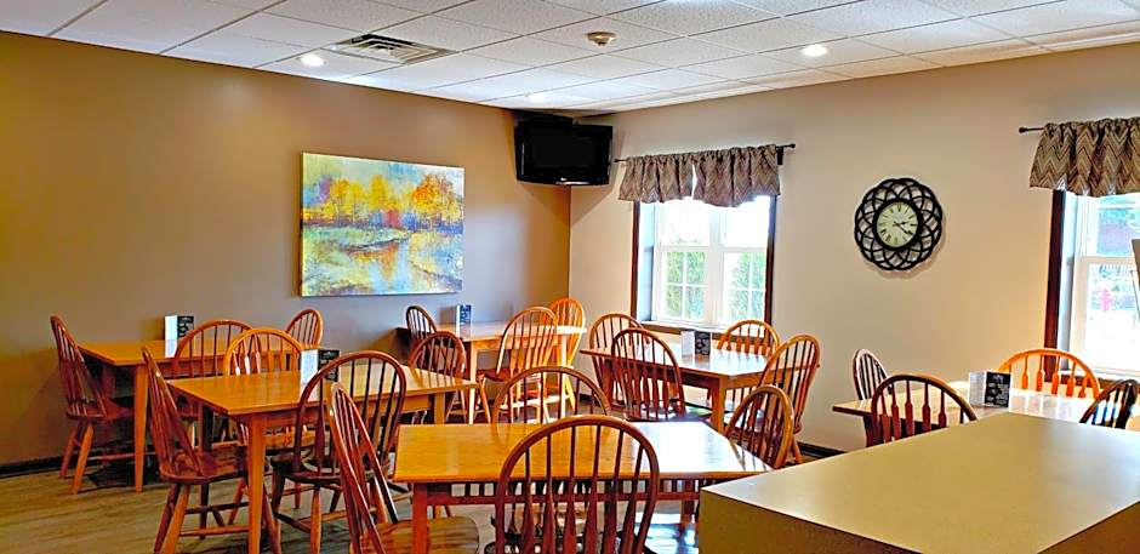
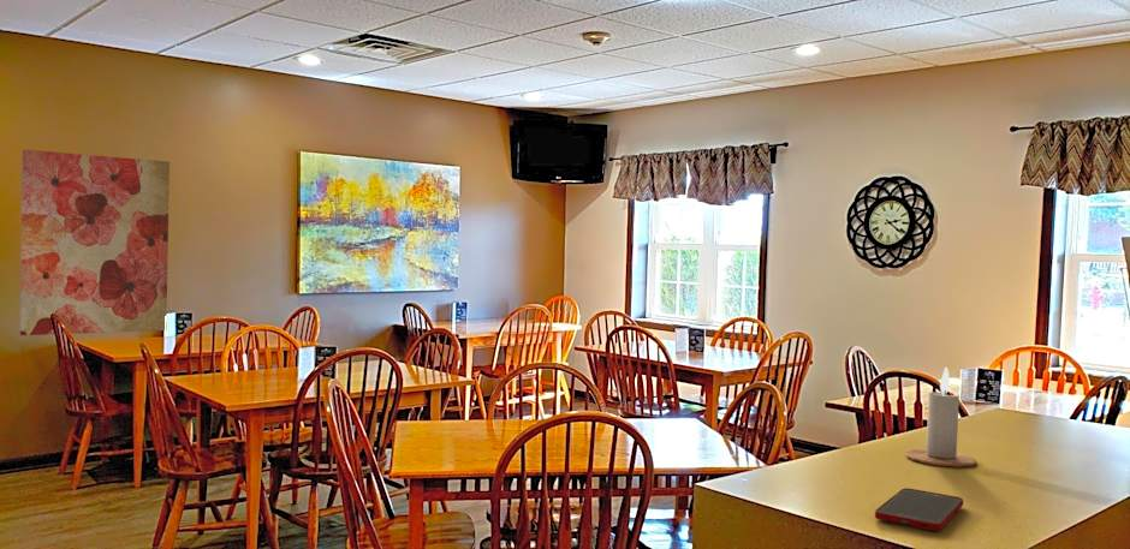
+ candle (942, 412)
+ cell phone (920, 508)
+ wall art (97, 244)
